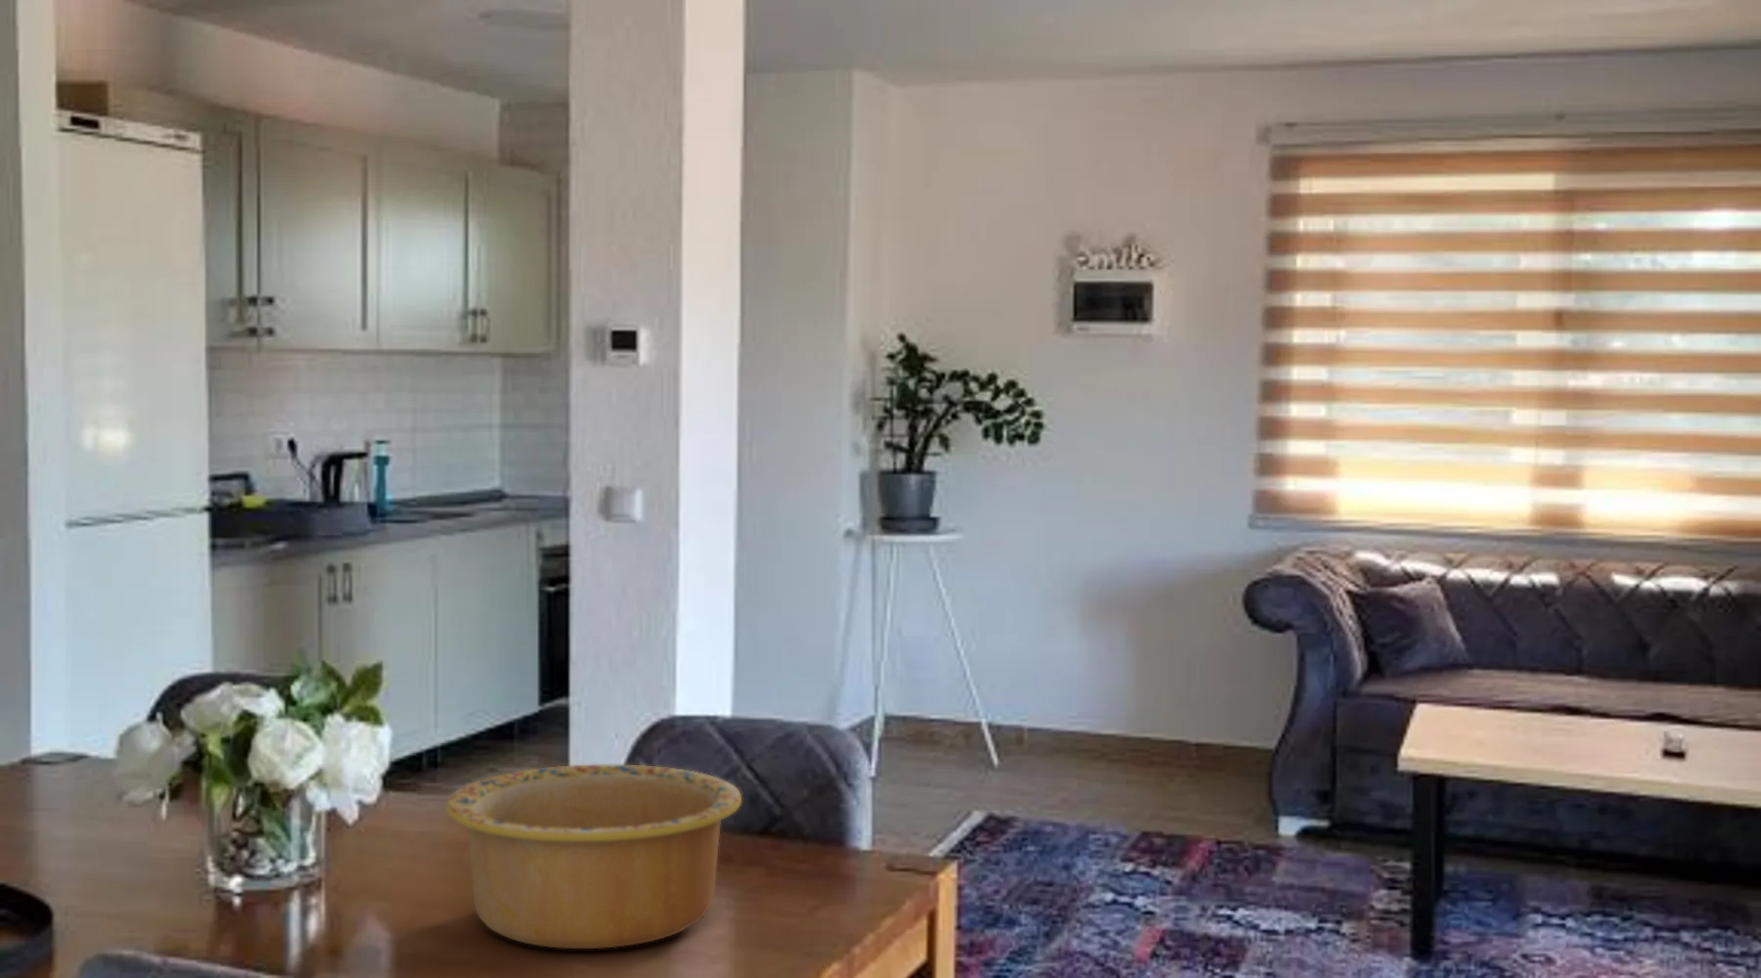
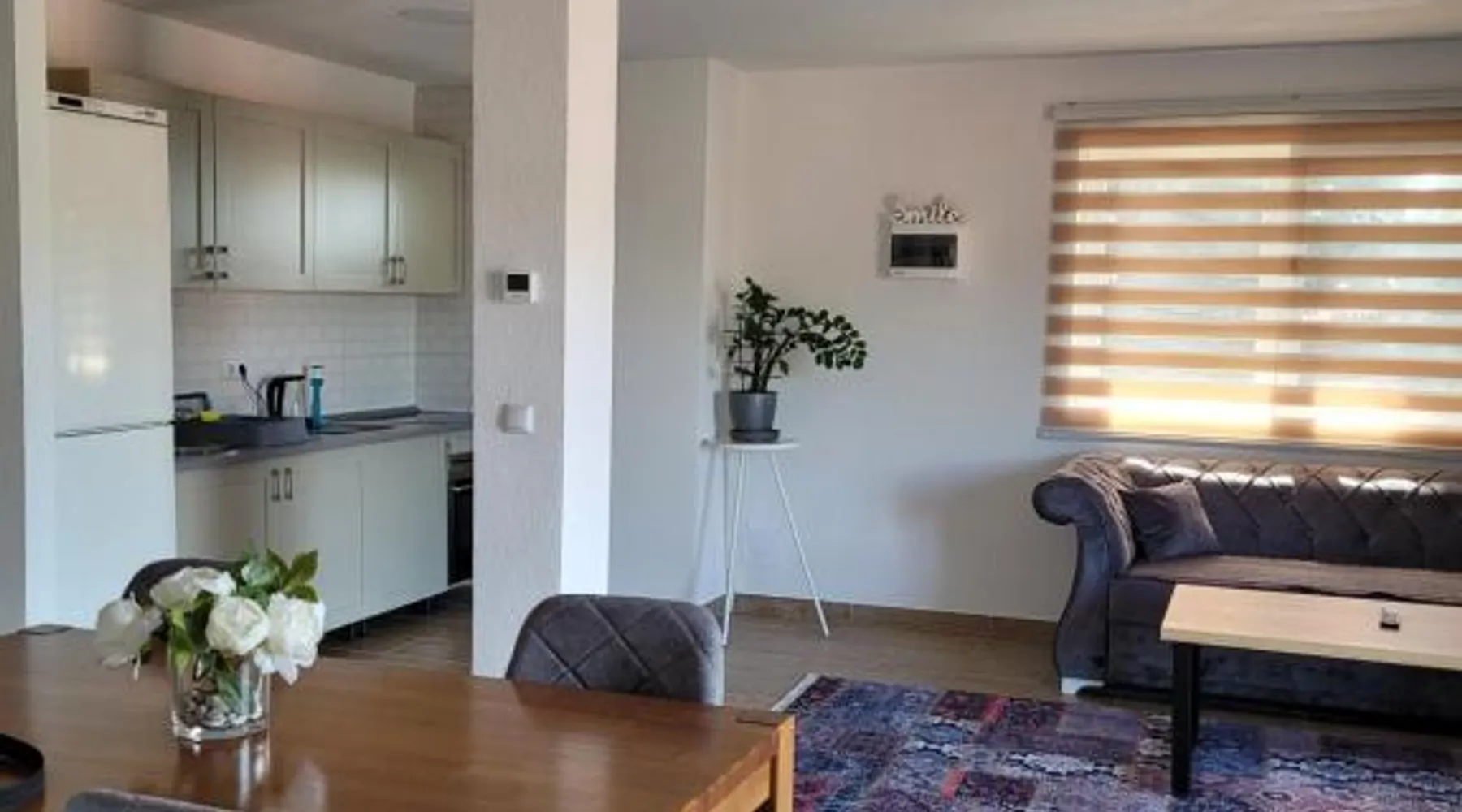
- bowl (595, 858)
